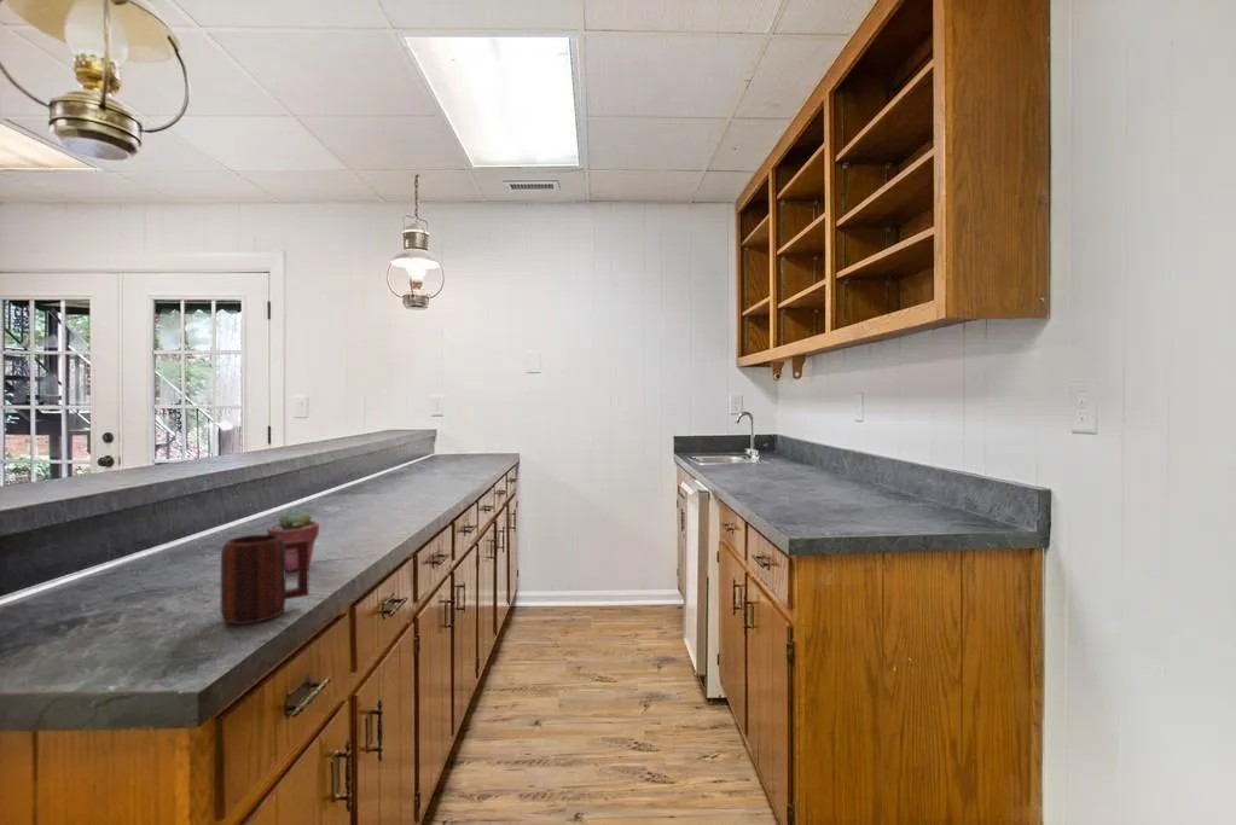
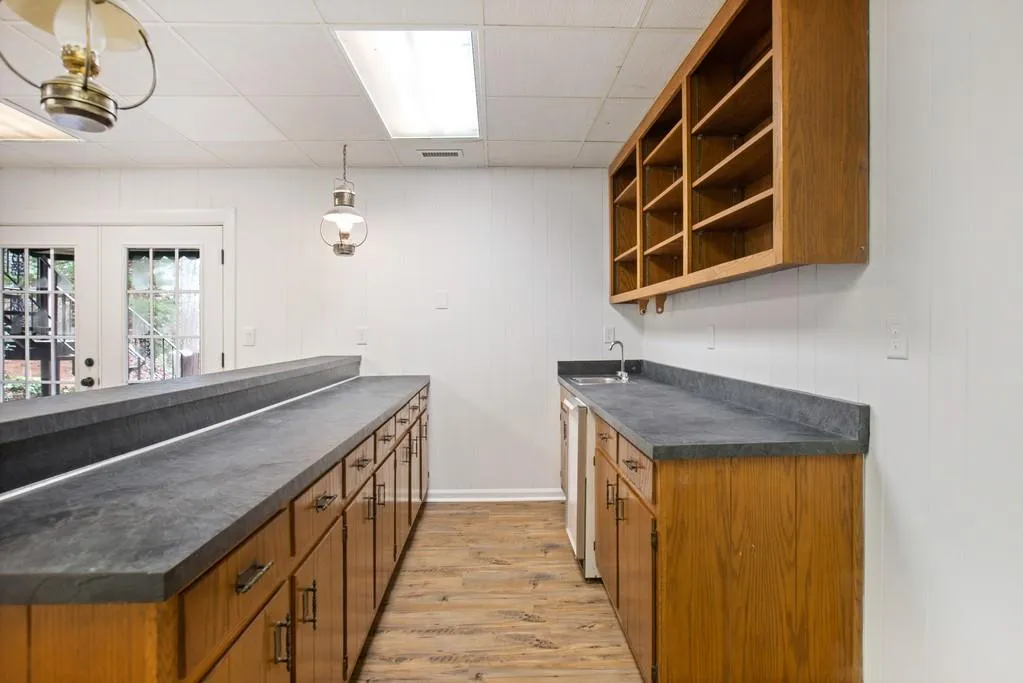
- mug (266, 575)
- potted succulent (294, 536)
